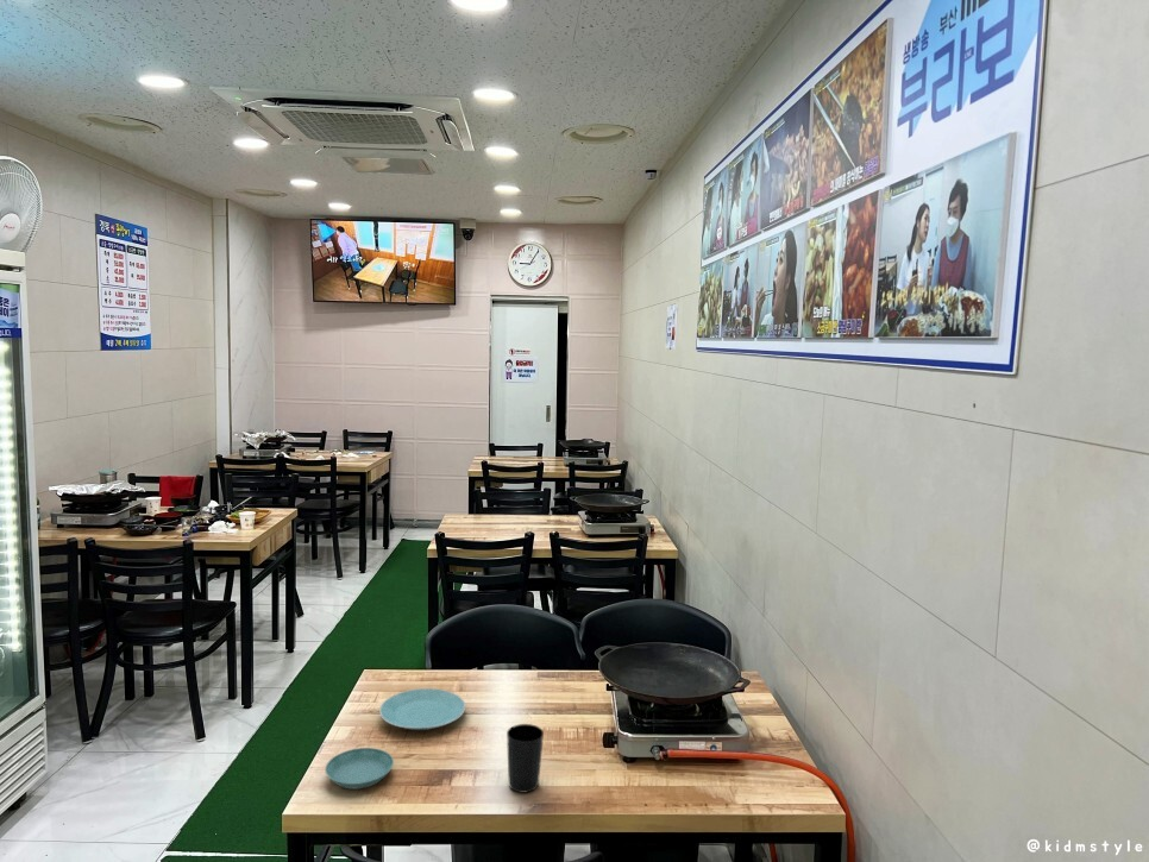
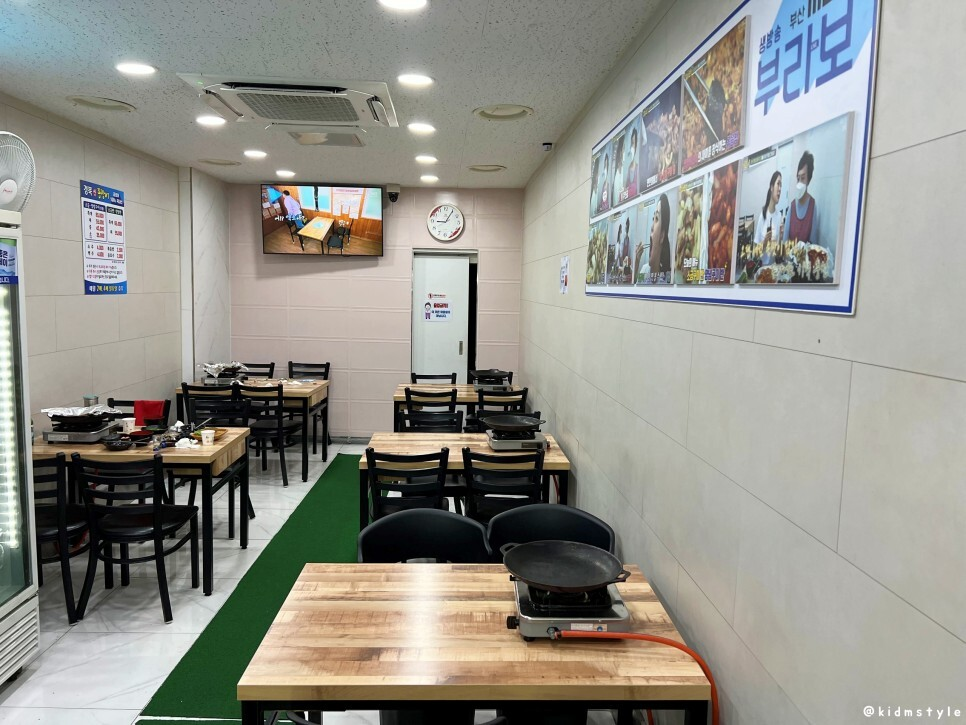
- cup (525, 759)
- plate (422, 711)
- saucer (359, 769)
